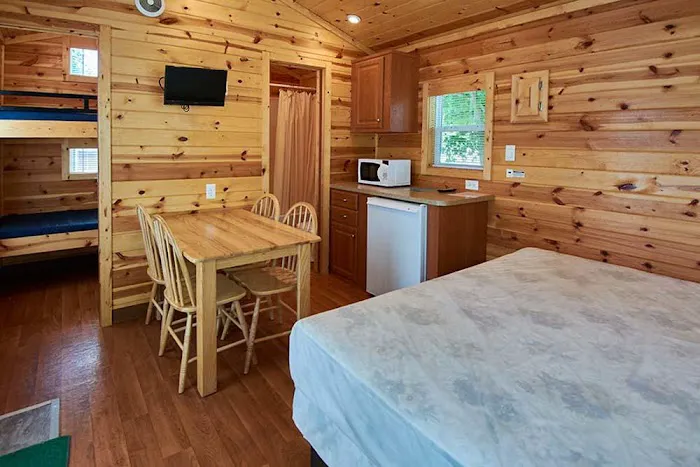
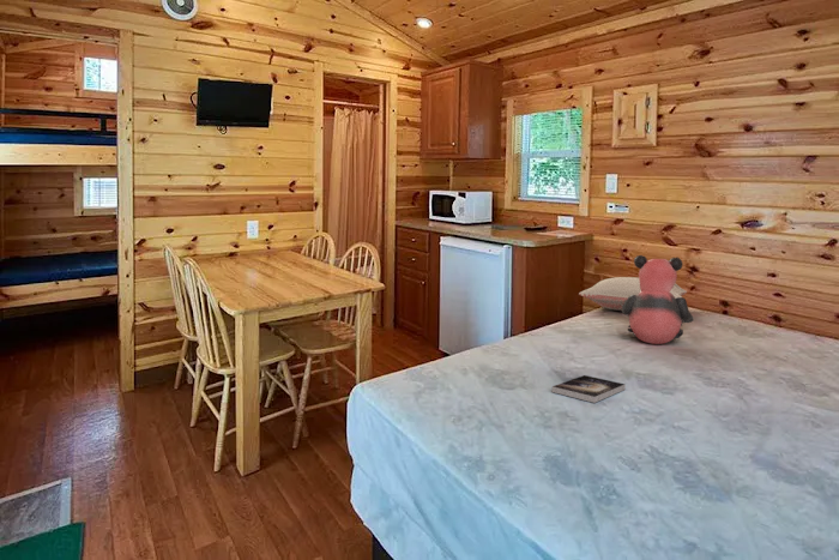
+ bear (658, 297)
+ pillow (634, 294)
+ book (588, 387)
